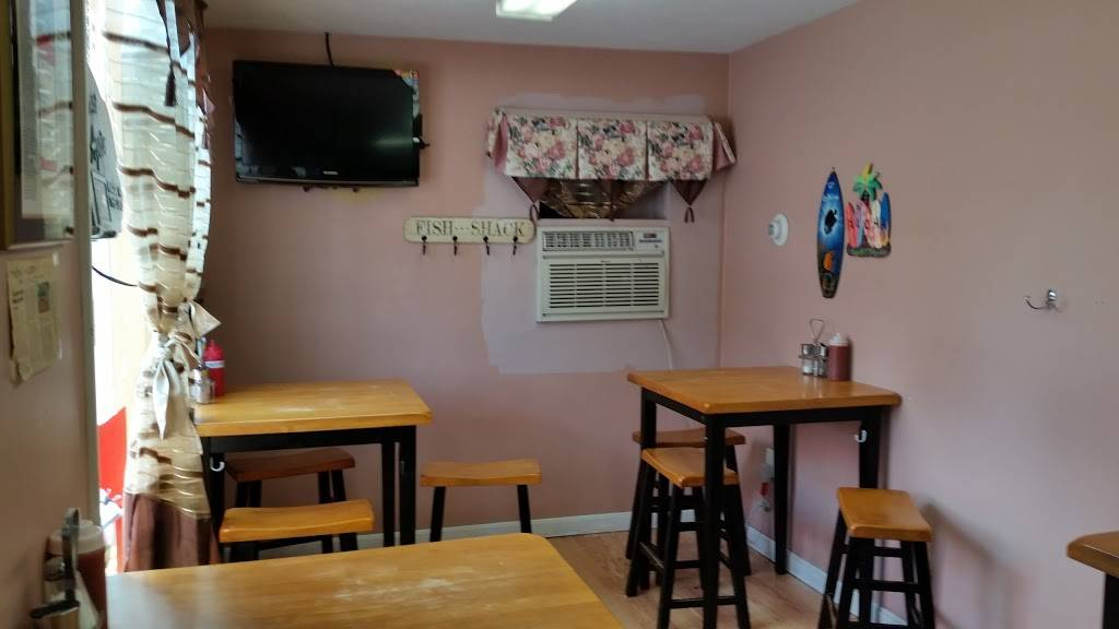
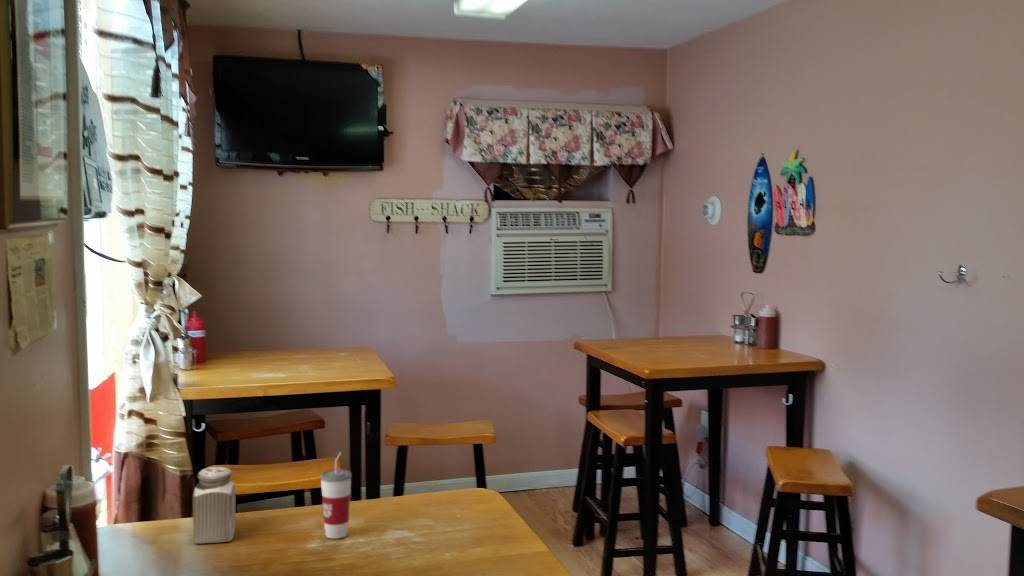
+ cup (336, 493)
+ salt shaker (214, 502)
